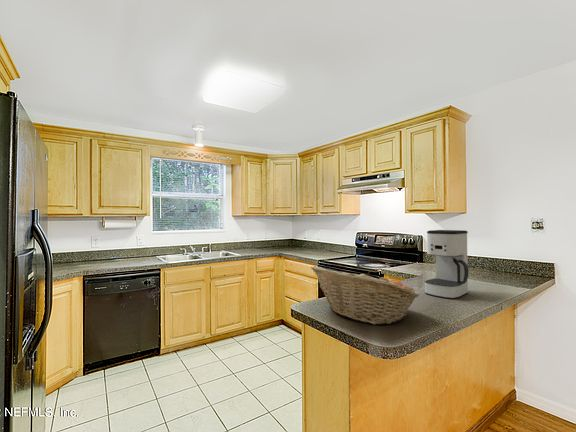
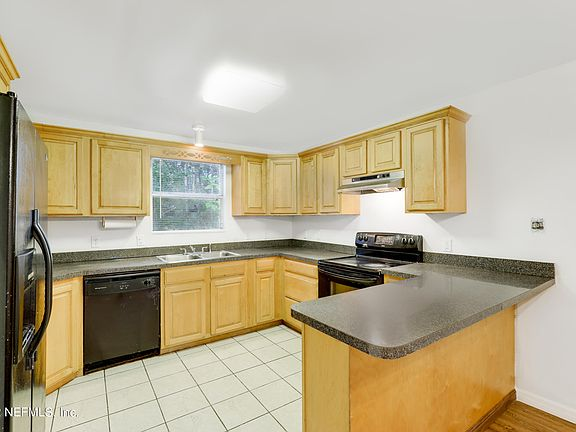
- fruit basket (361, 288)
- coffee maker (448, 262)
